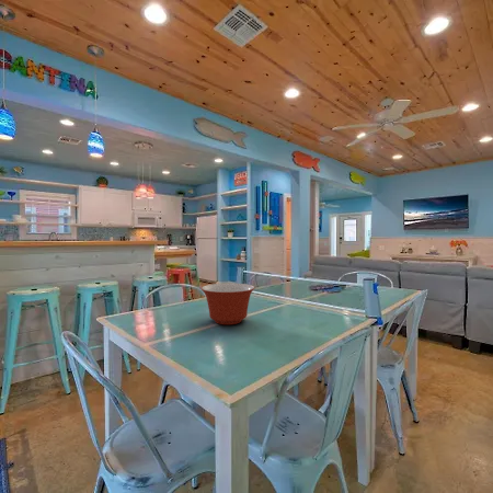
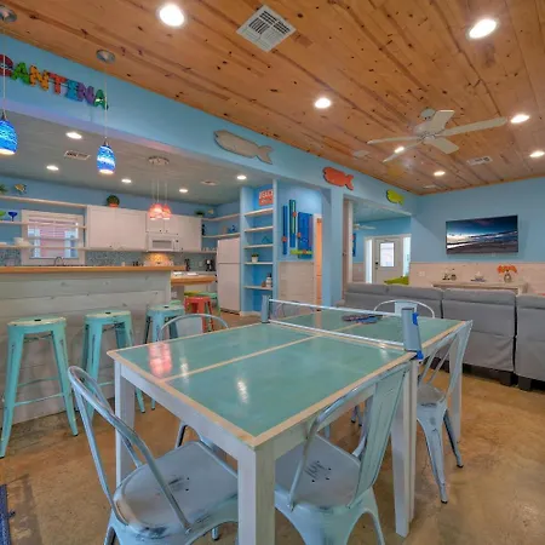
- mixing bowl (228, 303)
